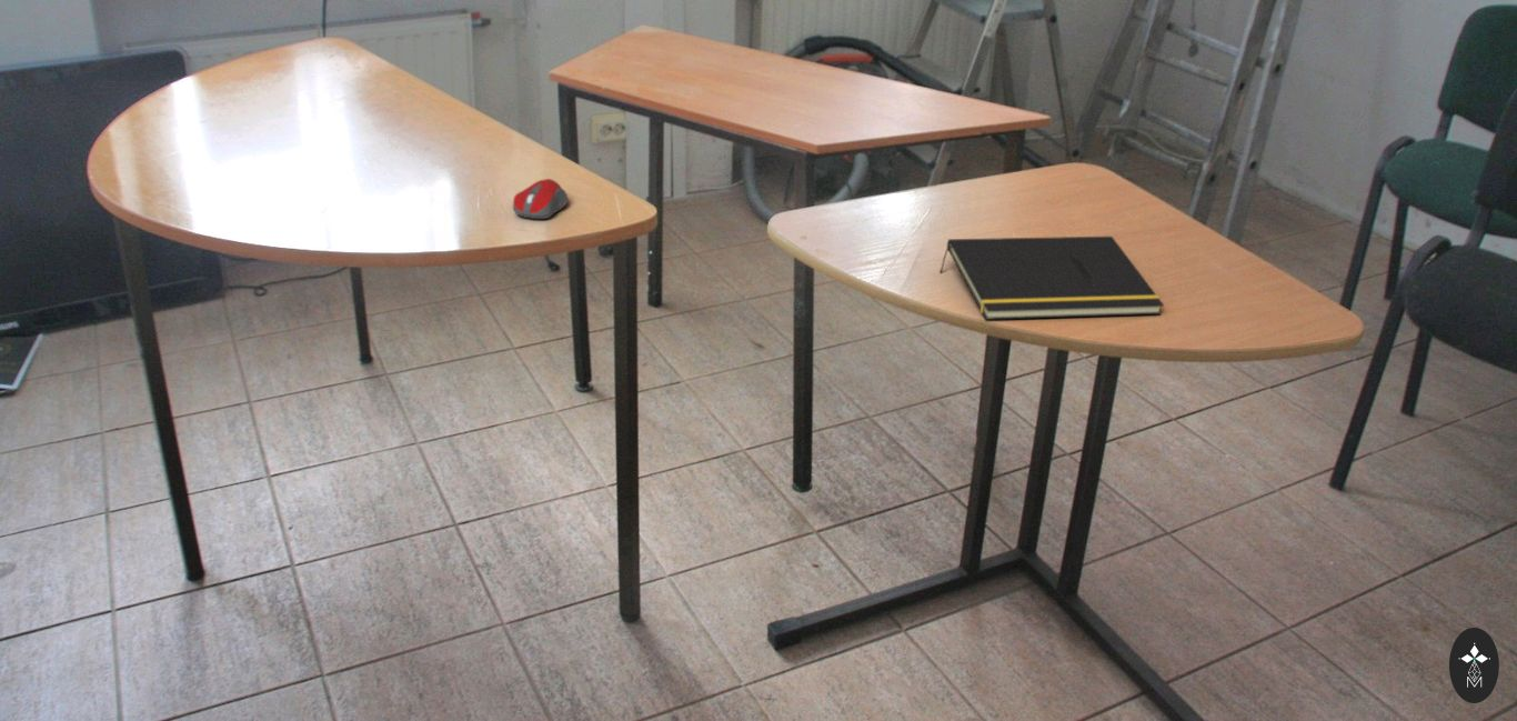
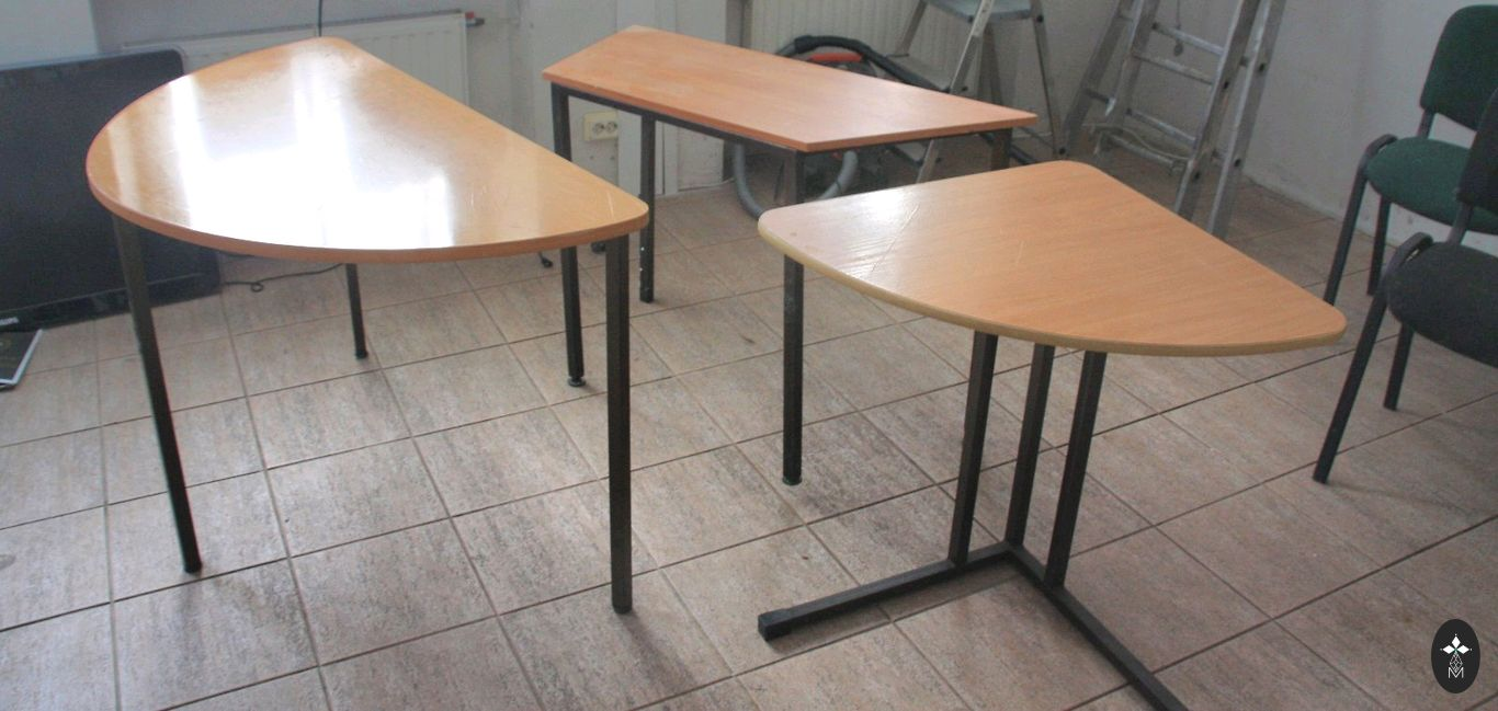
- computer mouse (541, 197)
- notepad (1052, 276)
